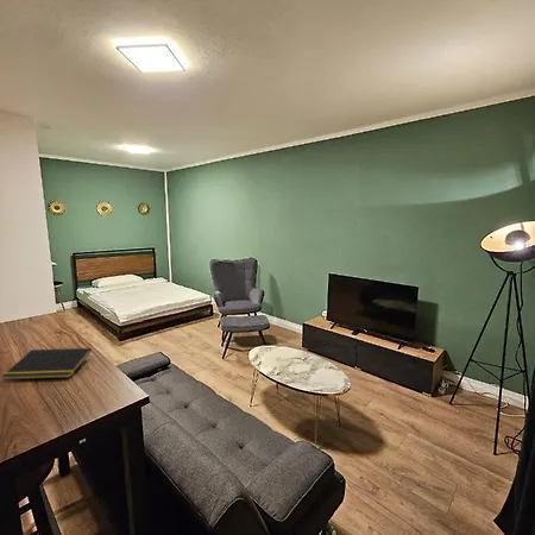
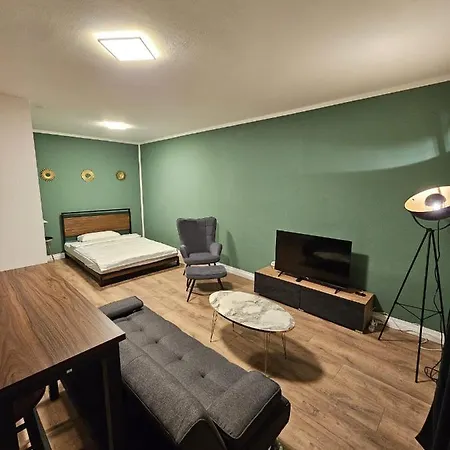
- notepad (49, 363)
